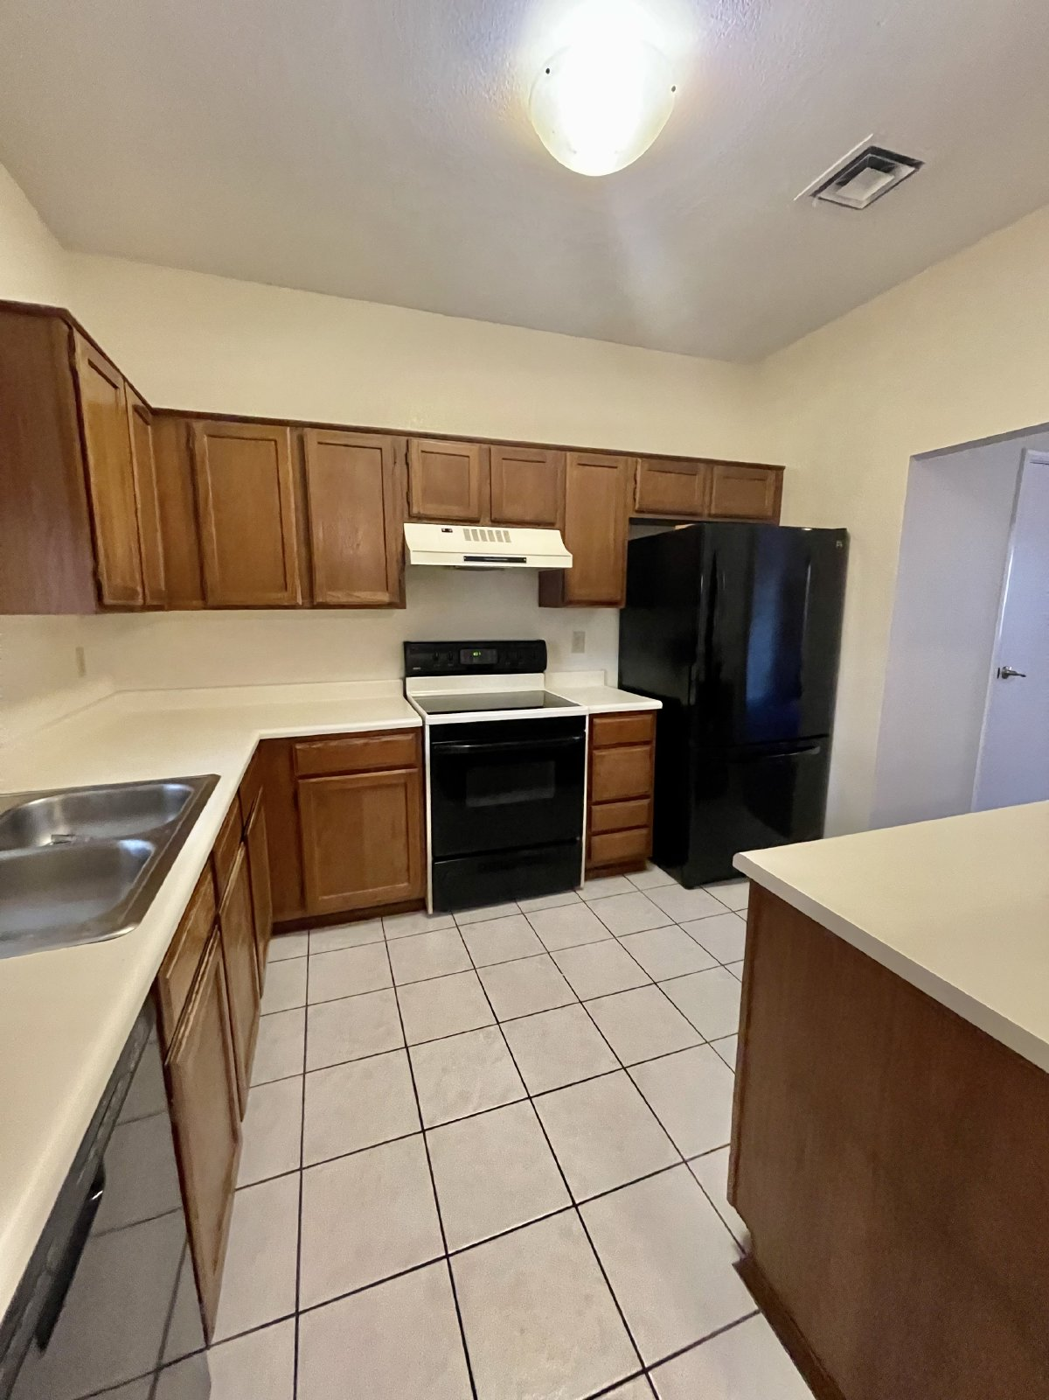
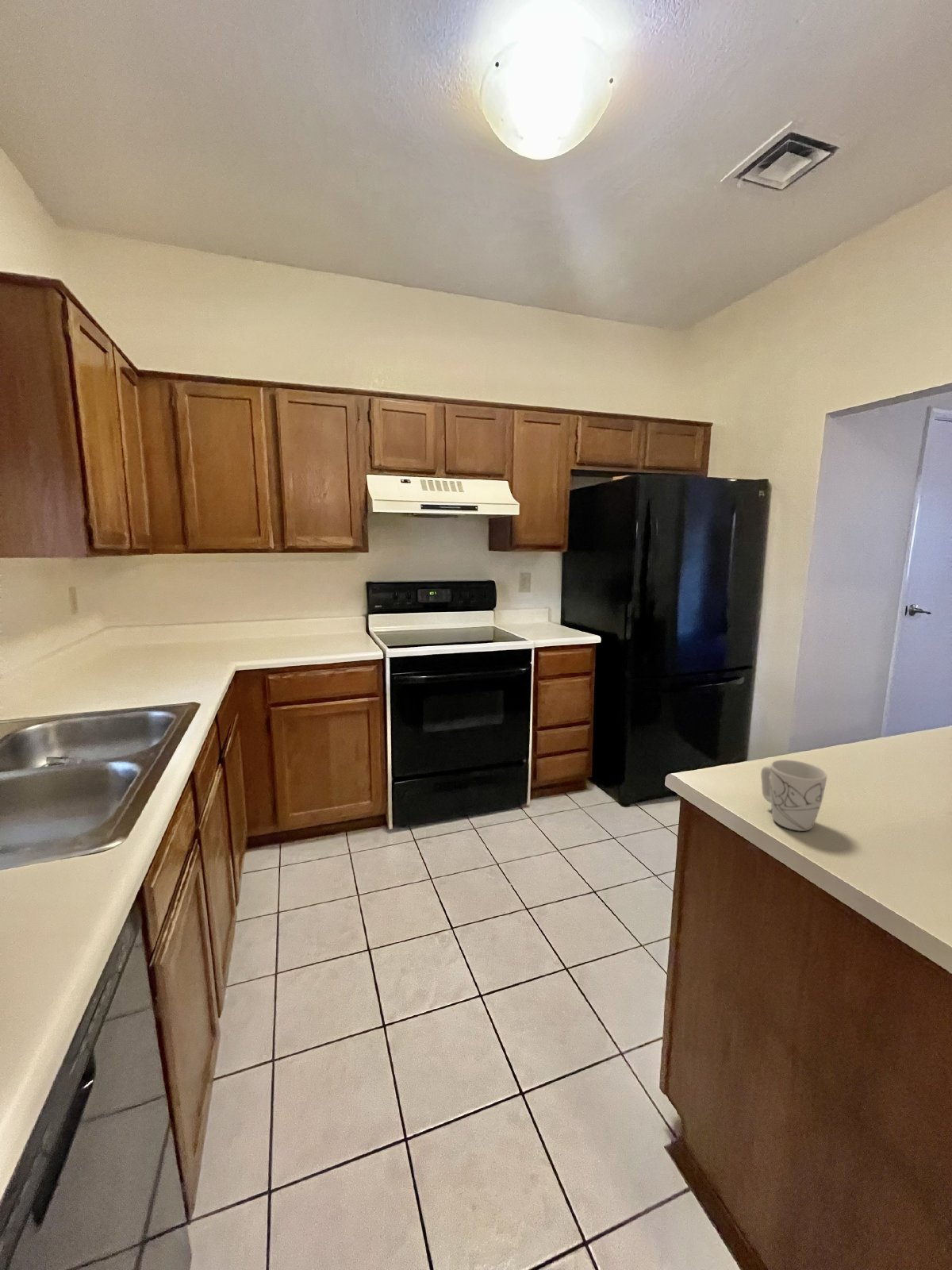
+ mug (788, 792)
